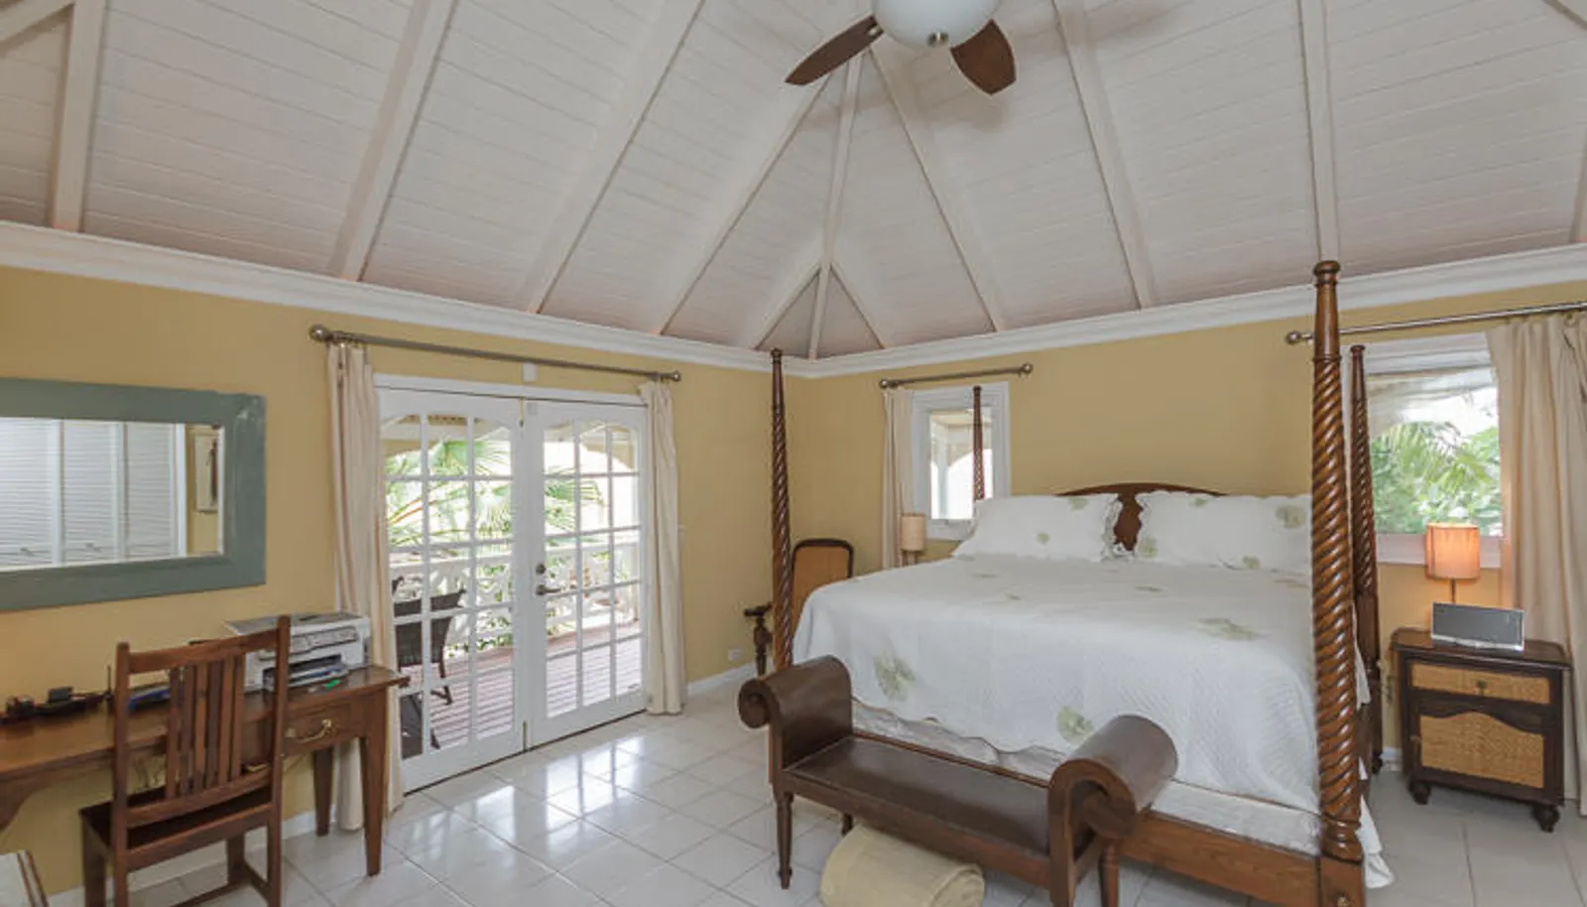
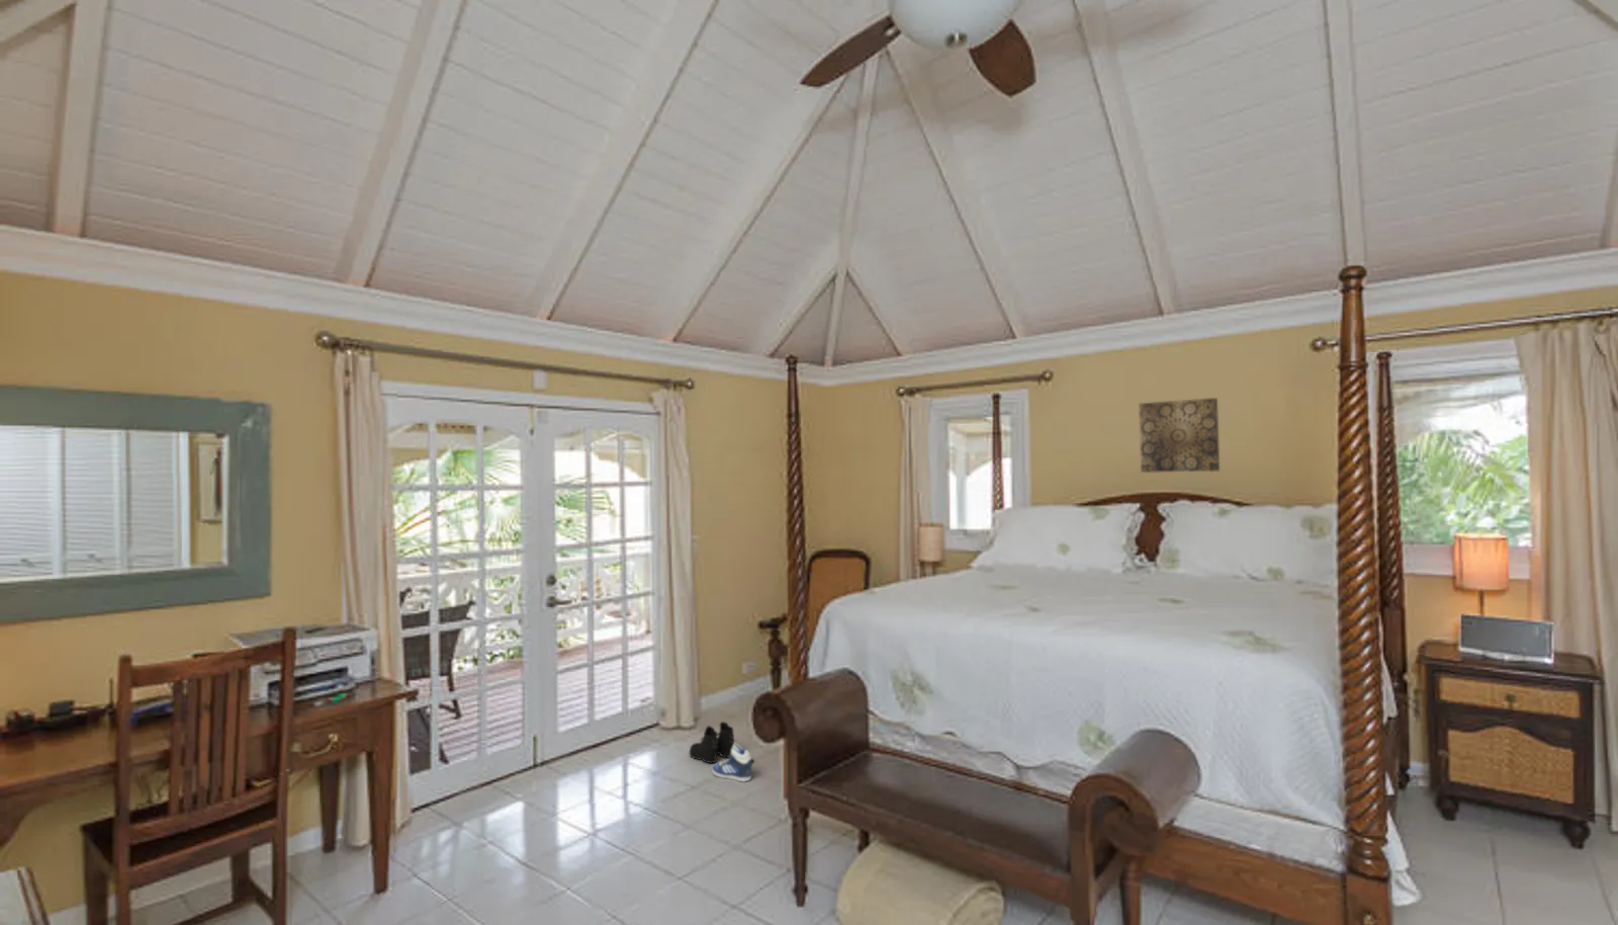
+ boots (712, 739)
+ wall art (1178, 436)
+ sneaker (732, 759)
